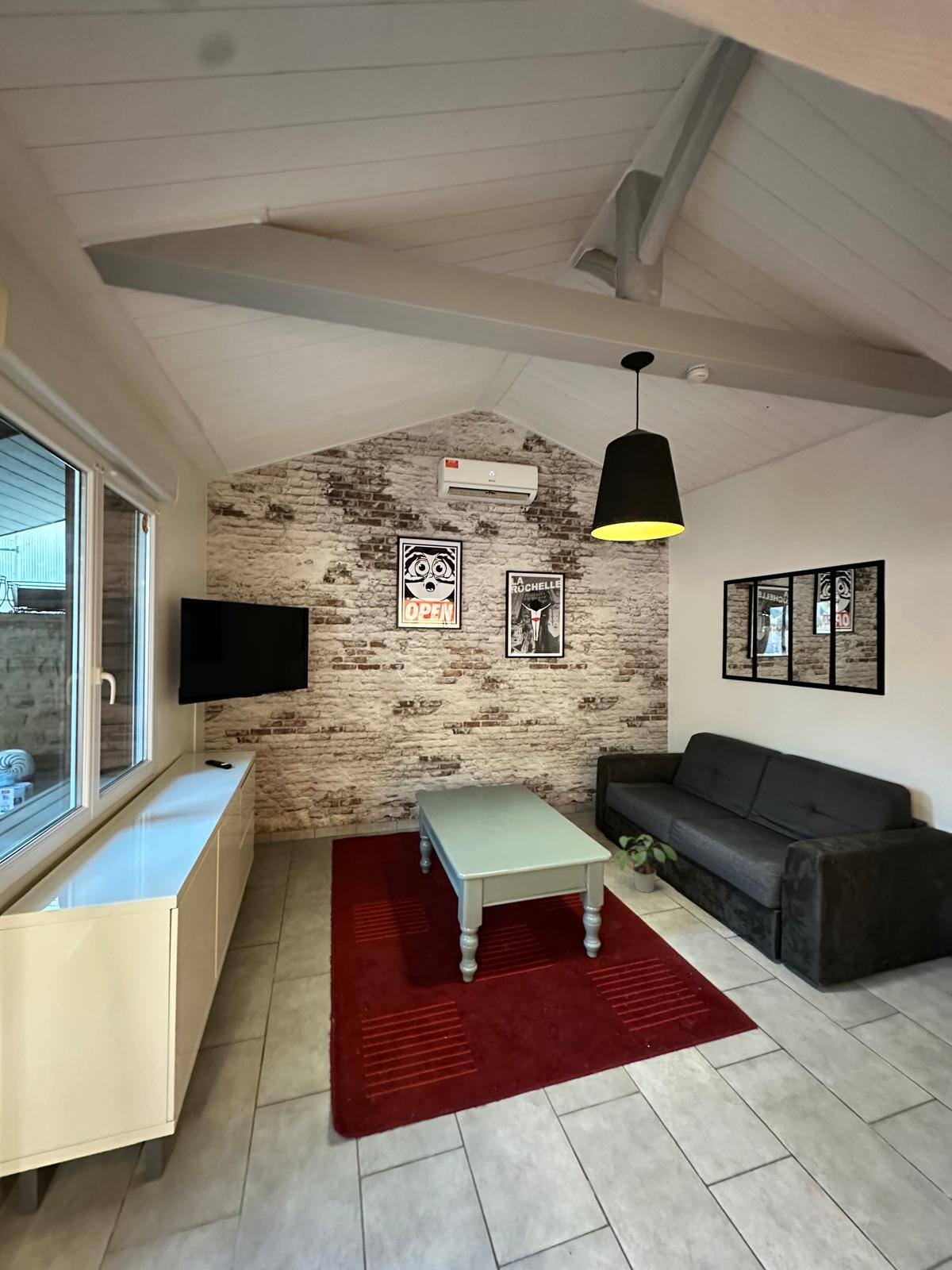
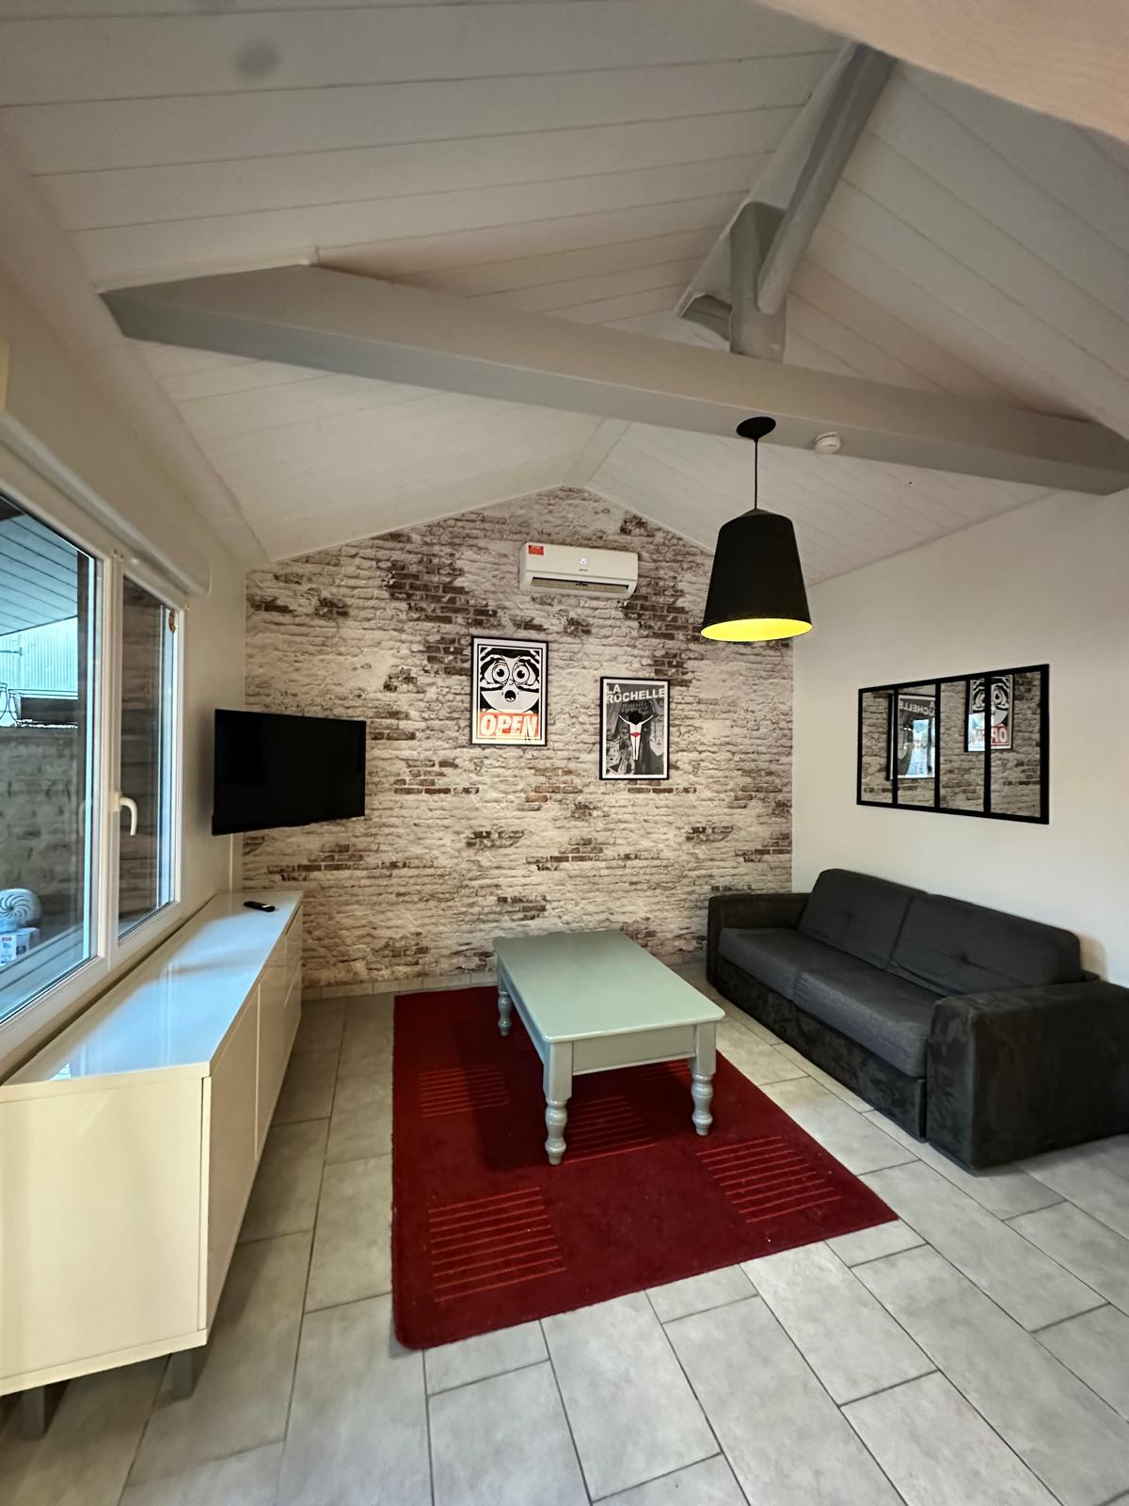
- potted plant (639, 863)
